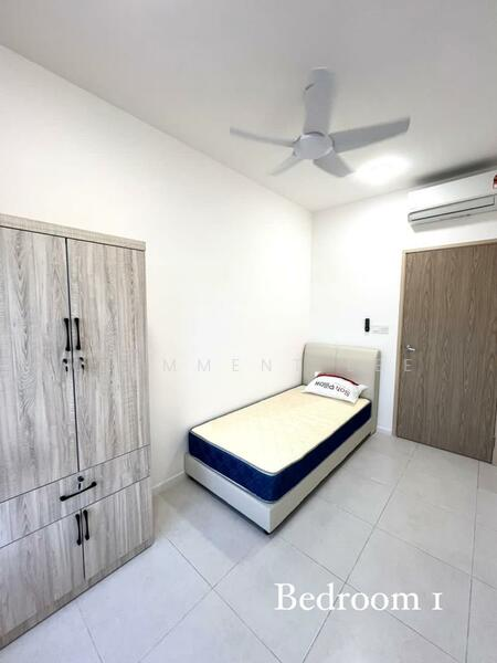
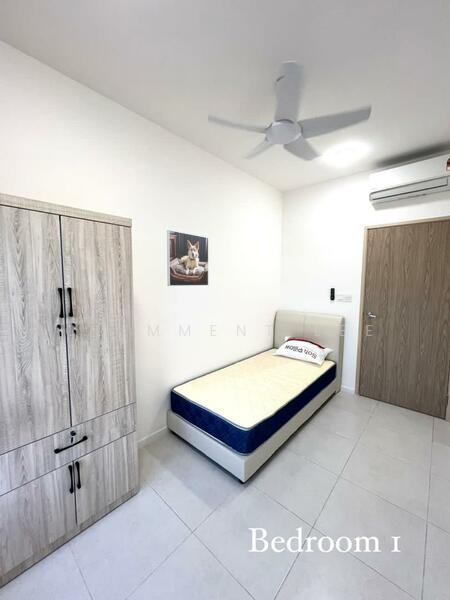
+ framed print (189, 260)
